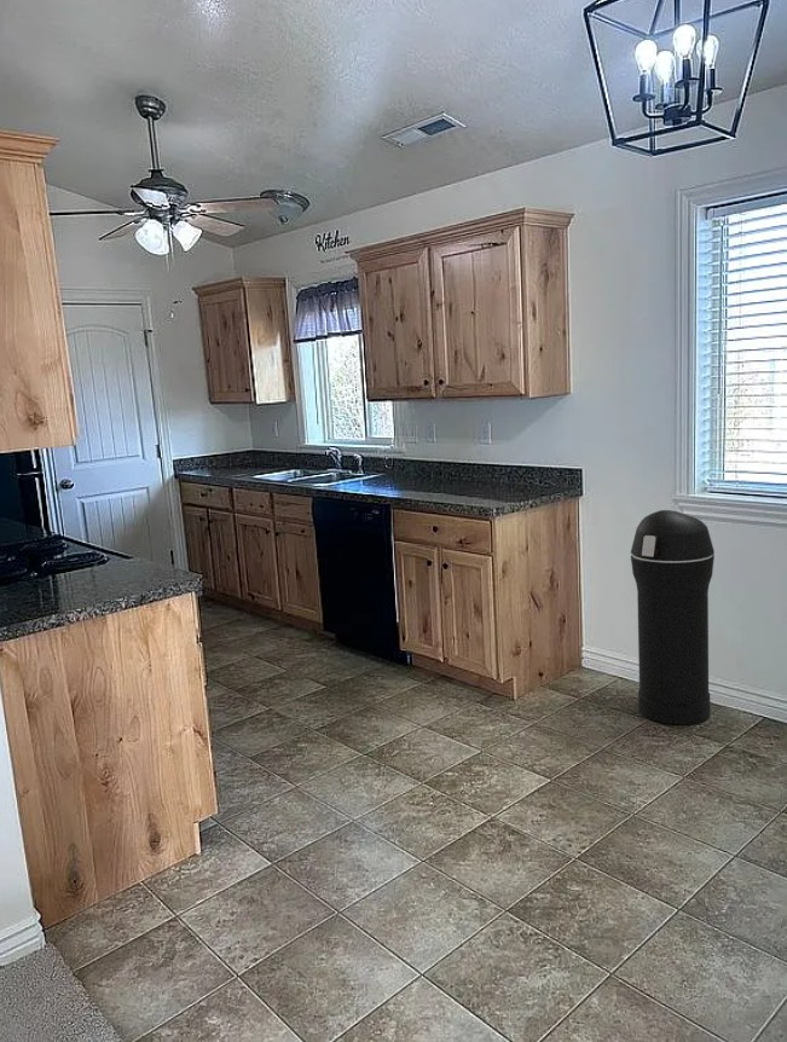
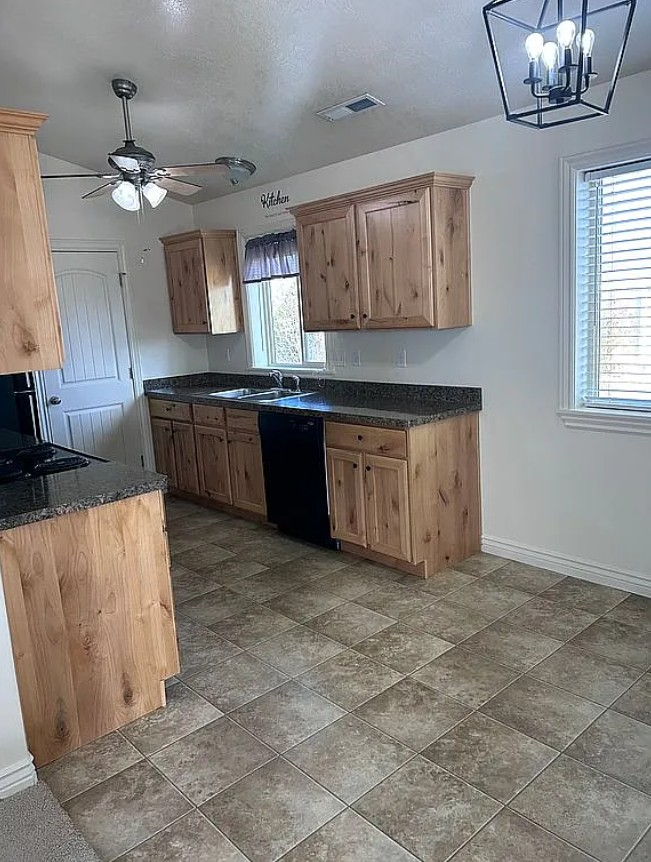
- trash can (671, 612)
